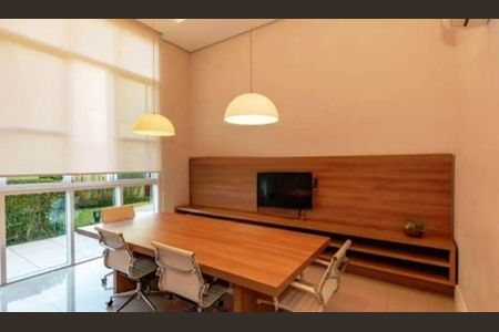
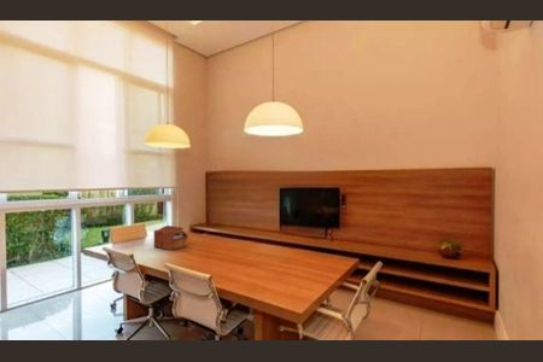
+ sewing box (170, 237)
